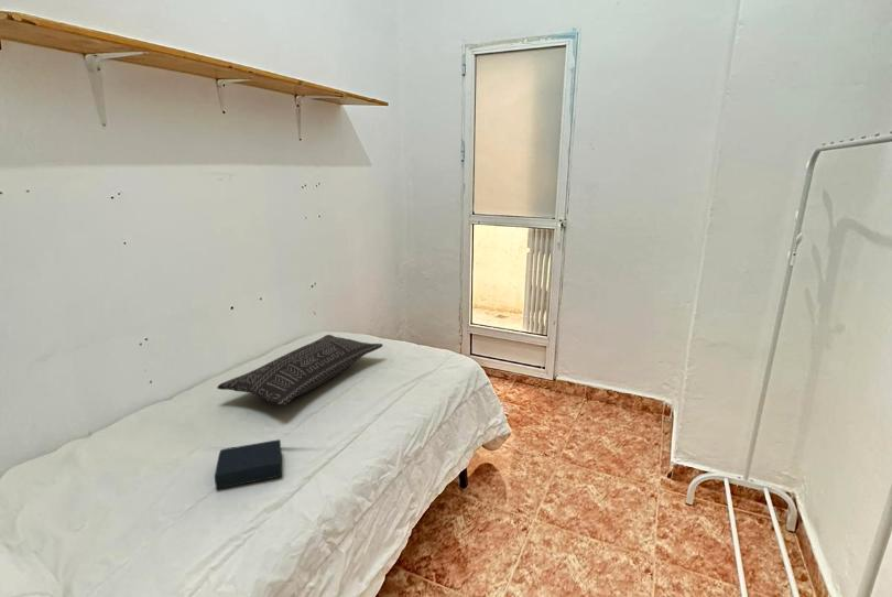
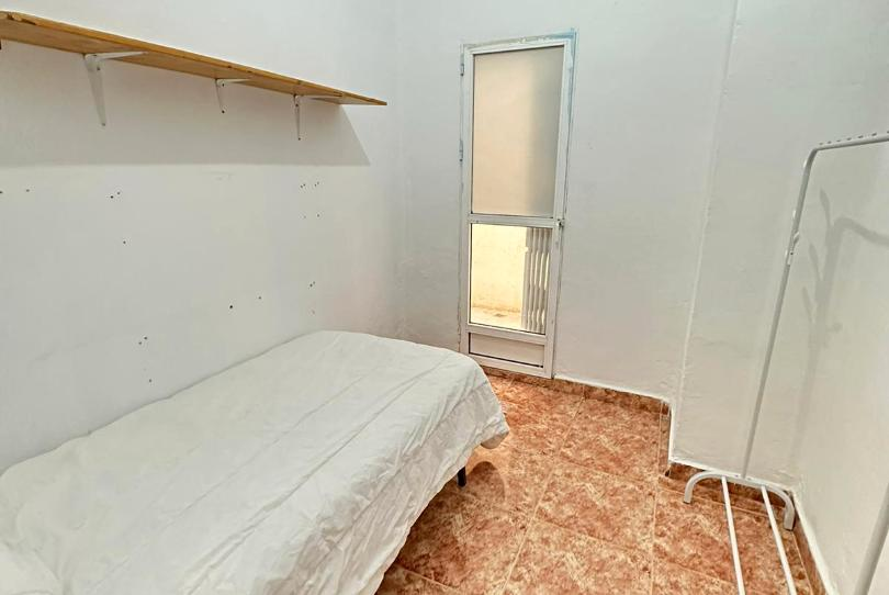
- pillow (308, 366)
- book (249, 463)
